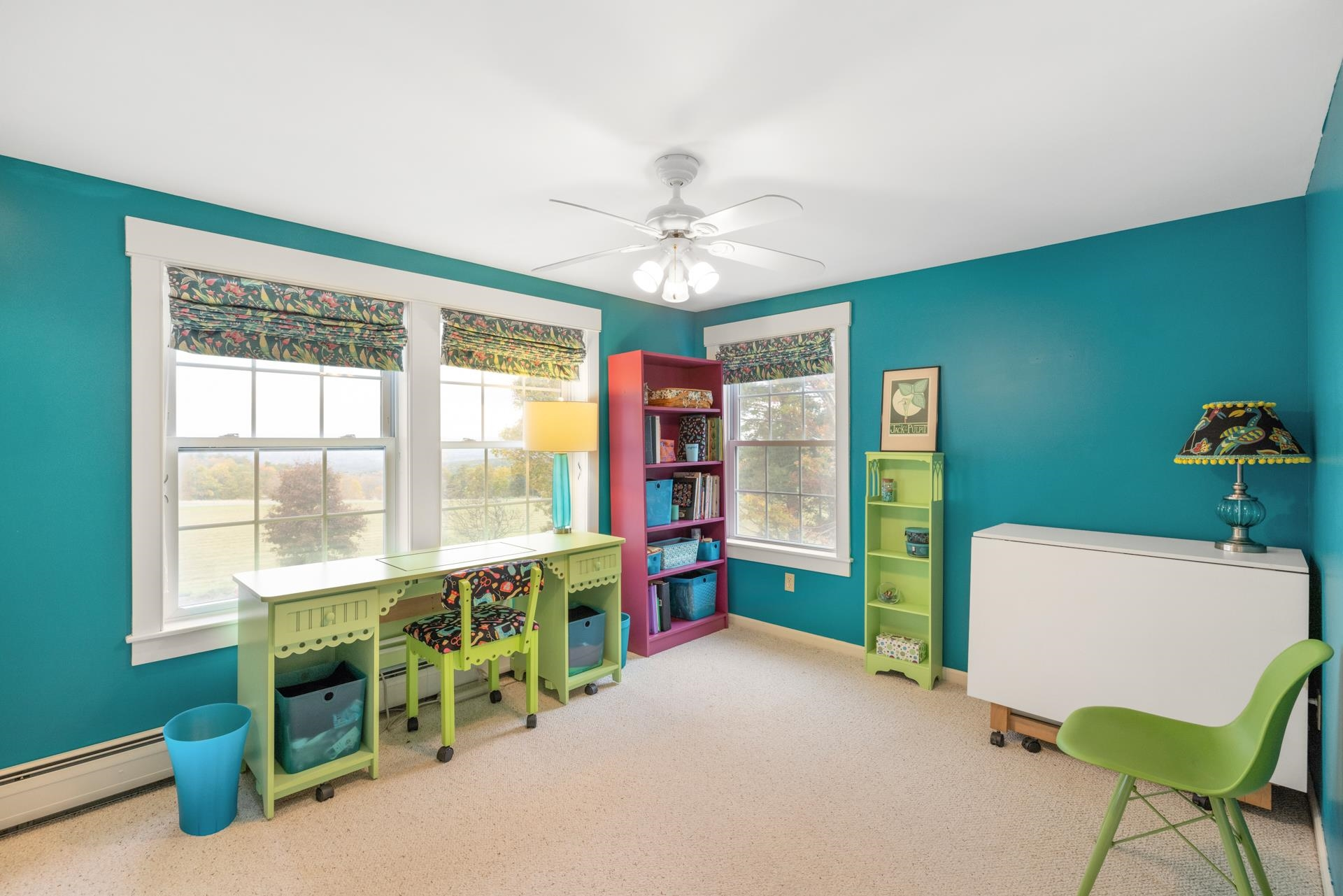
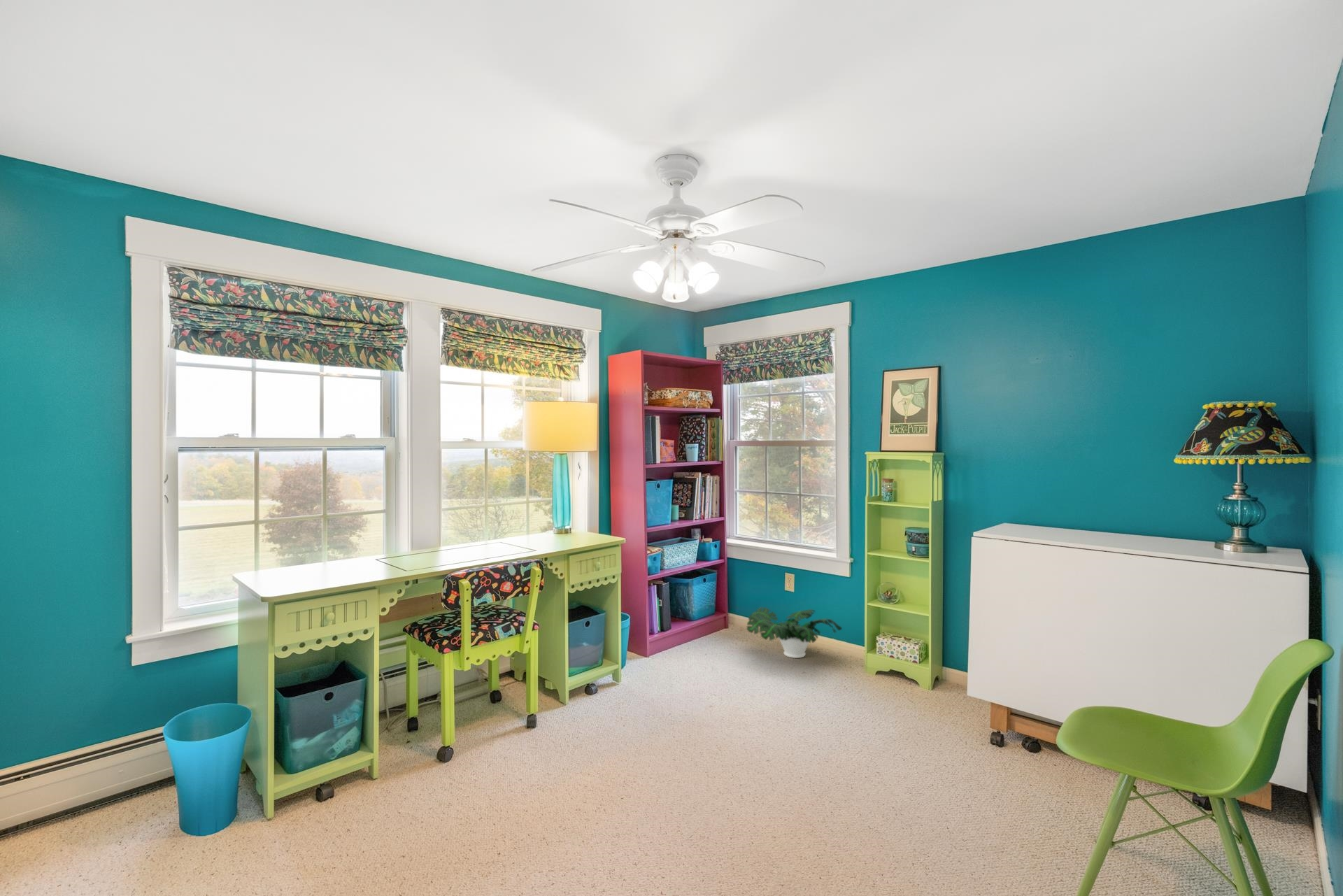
+ potted plant (786, 634)
